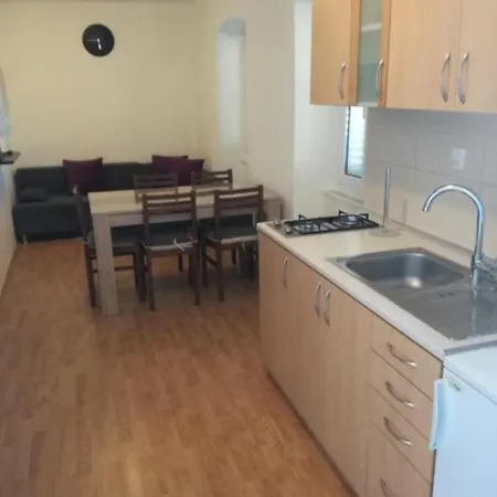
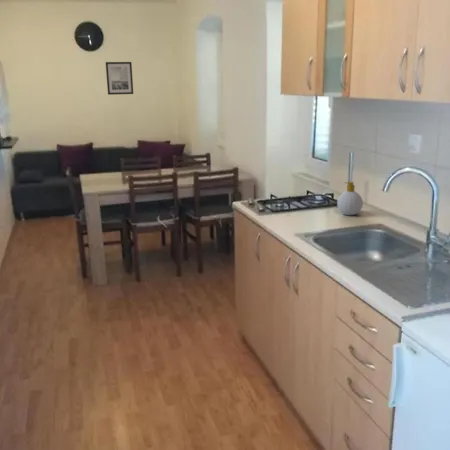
+ soap bottle (350, 198)
+ wall art (119, 78)
